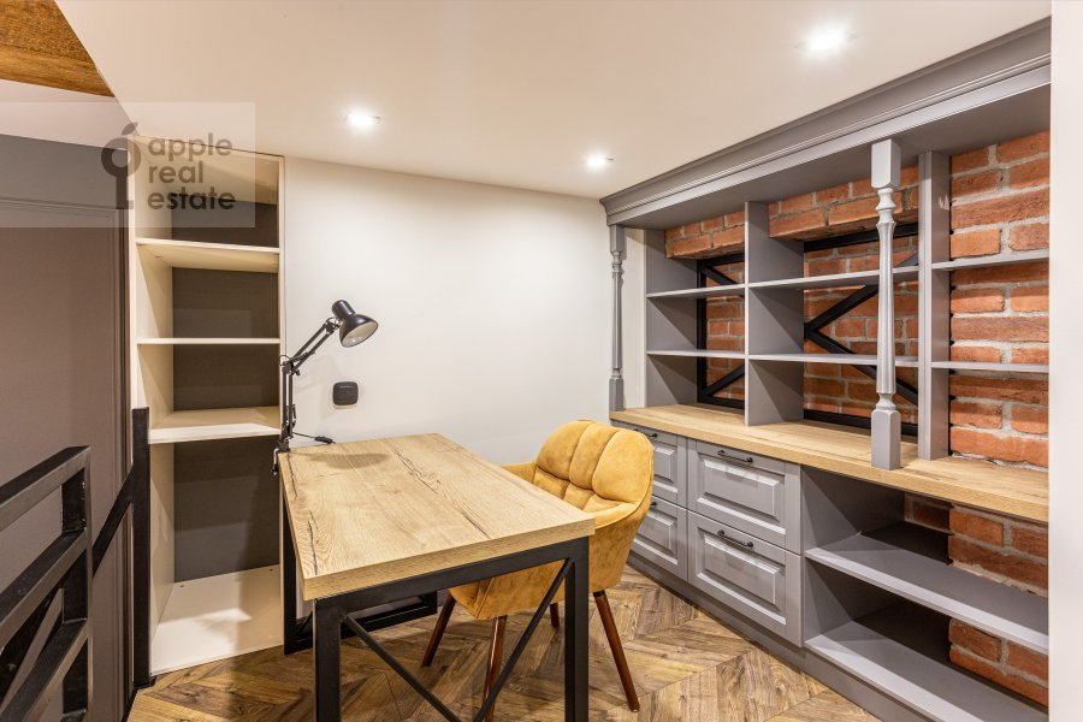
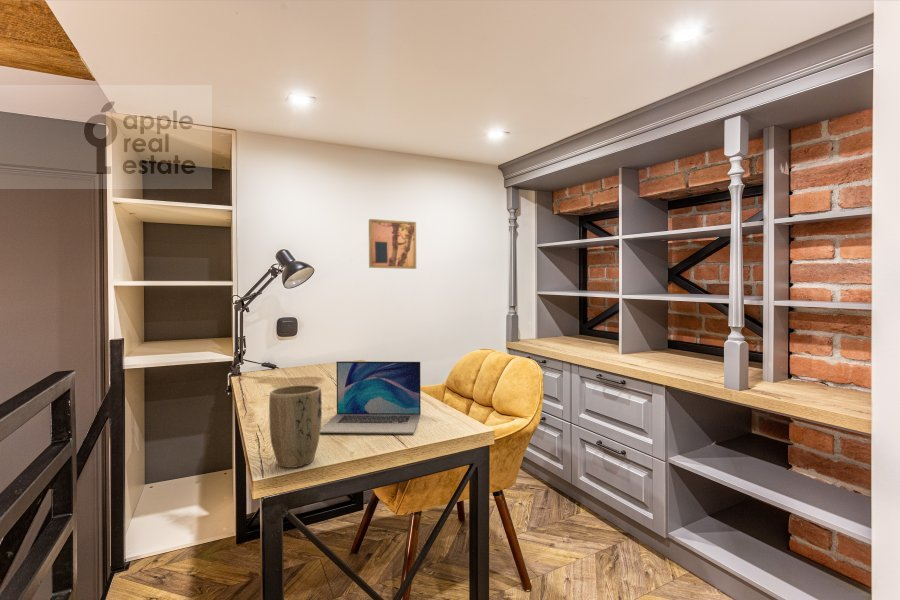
+ laptop (372, 394)
+ plant pot (296, 425)
+ wall art (392, 244)
